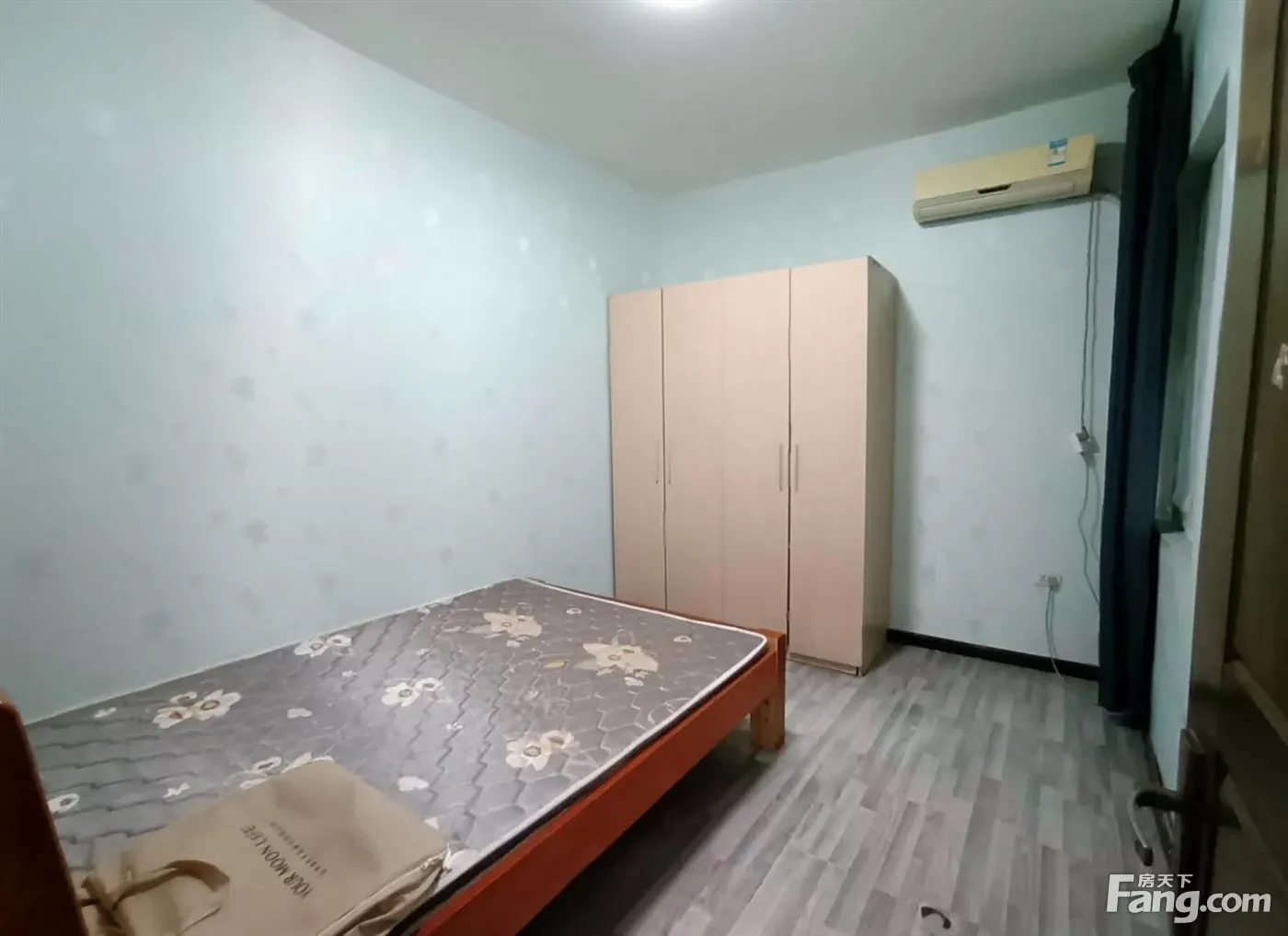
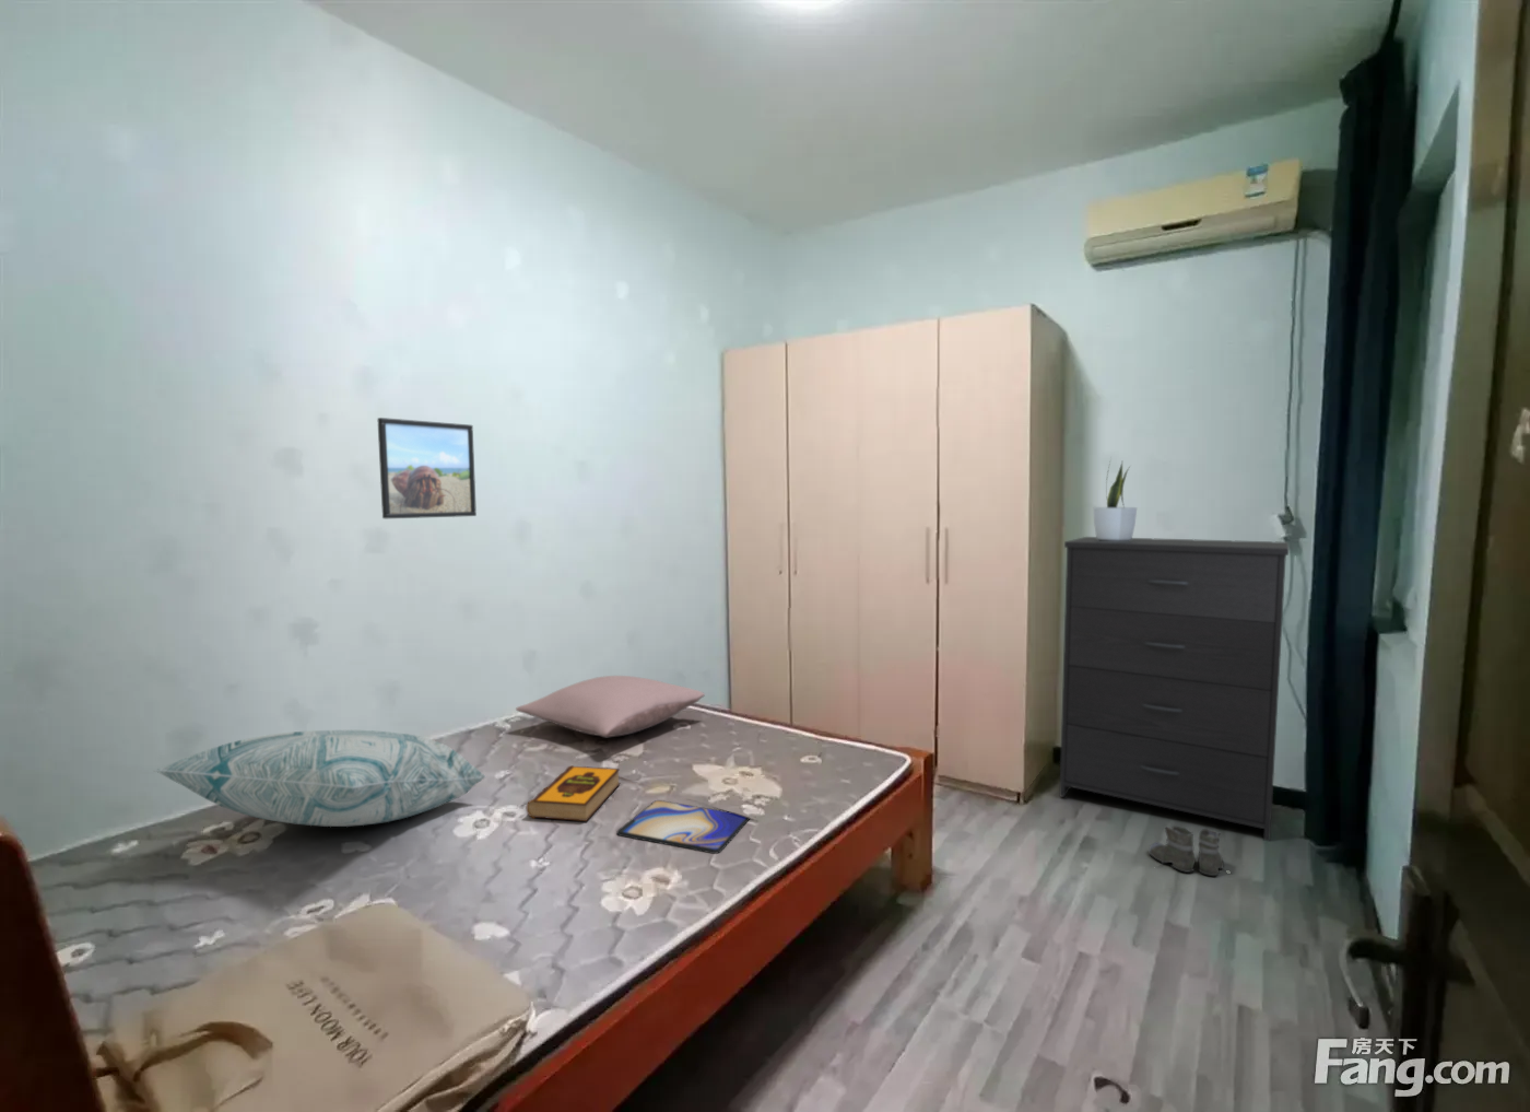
+ tablet (684, 824)
+ boots (1193, 845)
+ potted plant (1114, 495)
+ dresser (1168, 674)
+ hardback book (575, 791)
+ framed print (430, 469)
+ decorative pillow (334, 779)
+ pillow (612, 703)
